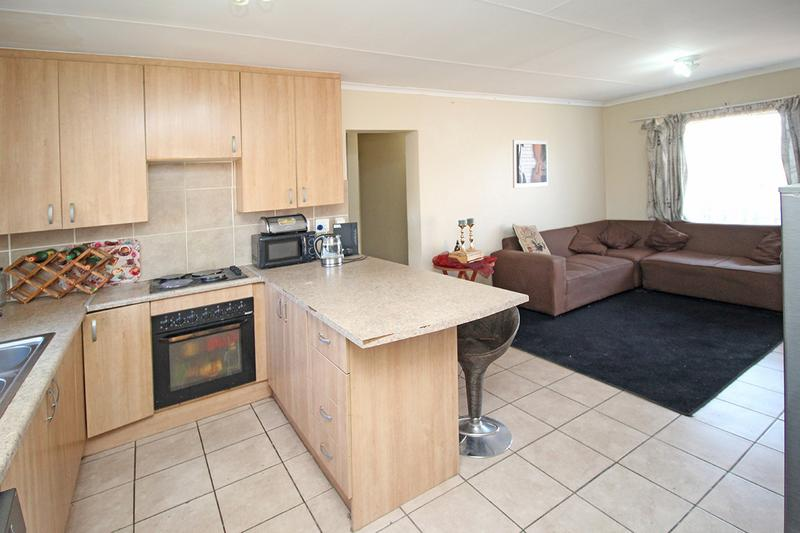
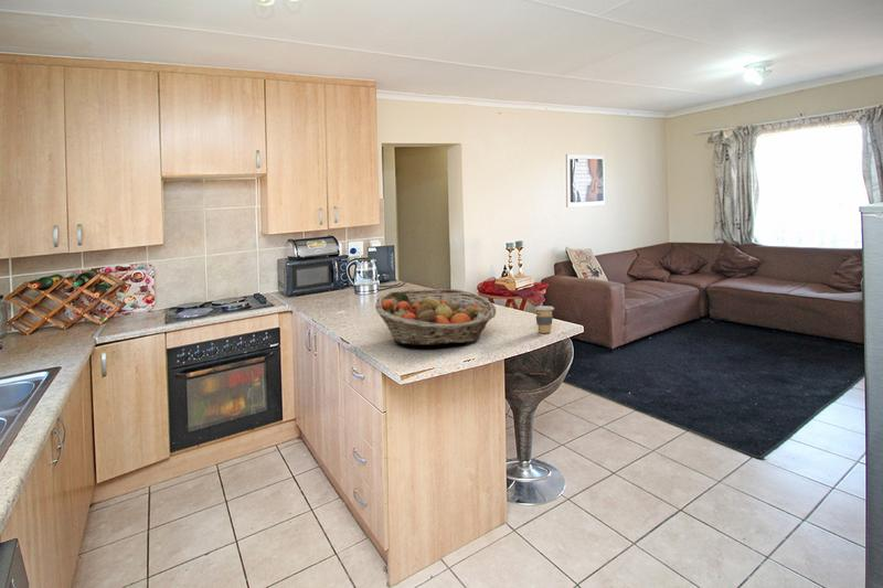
+ fruit basket (435, 314)
+ coffee cup (544, 319)
